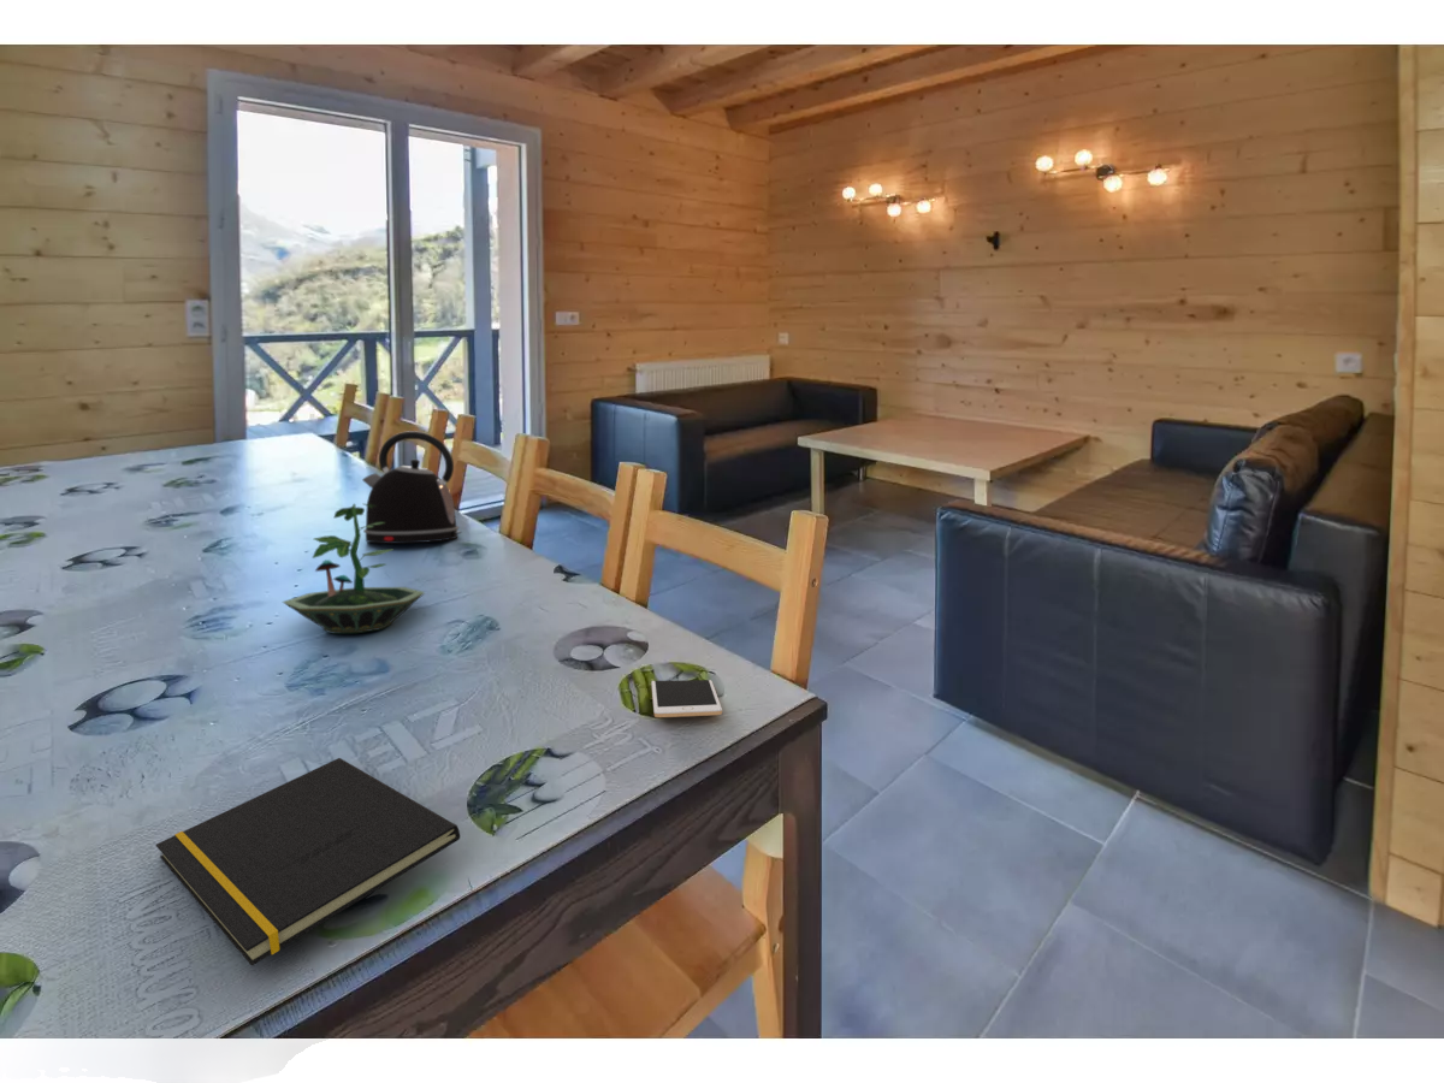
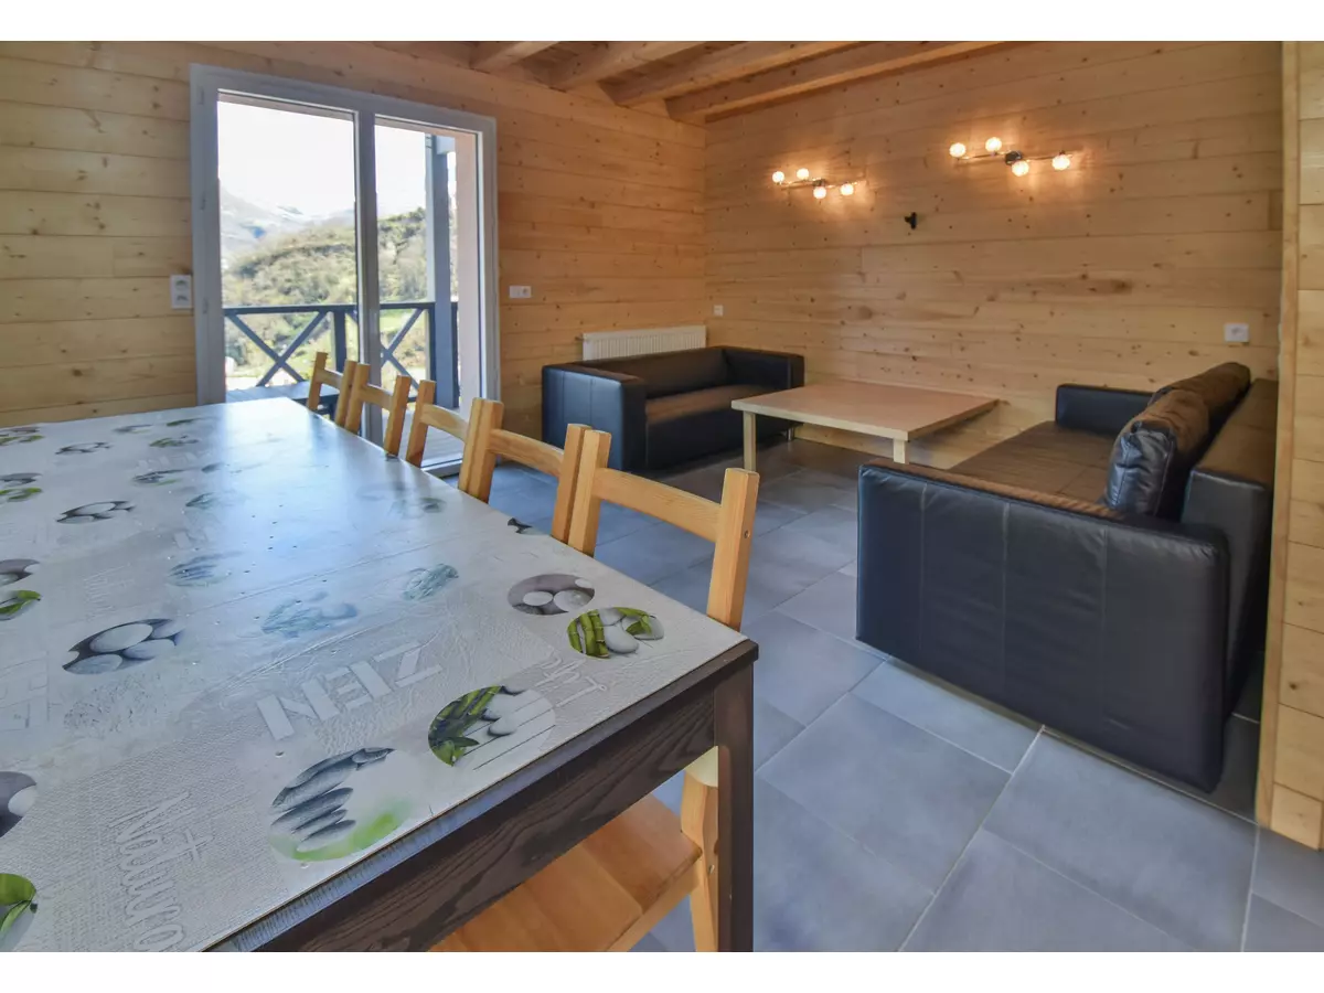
- terrarium (354, 526)
- kettle (410, 485)
- notepad (303, 841)
- cell phone (683, 693)
